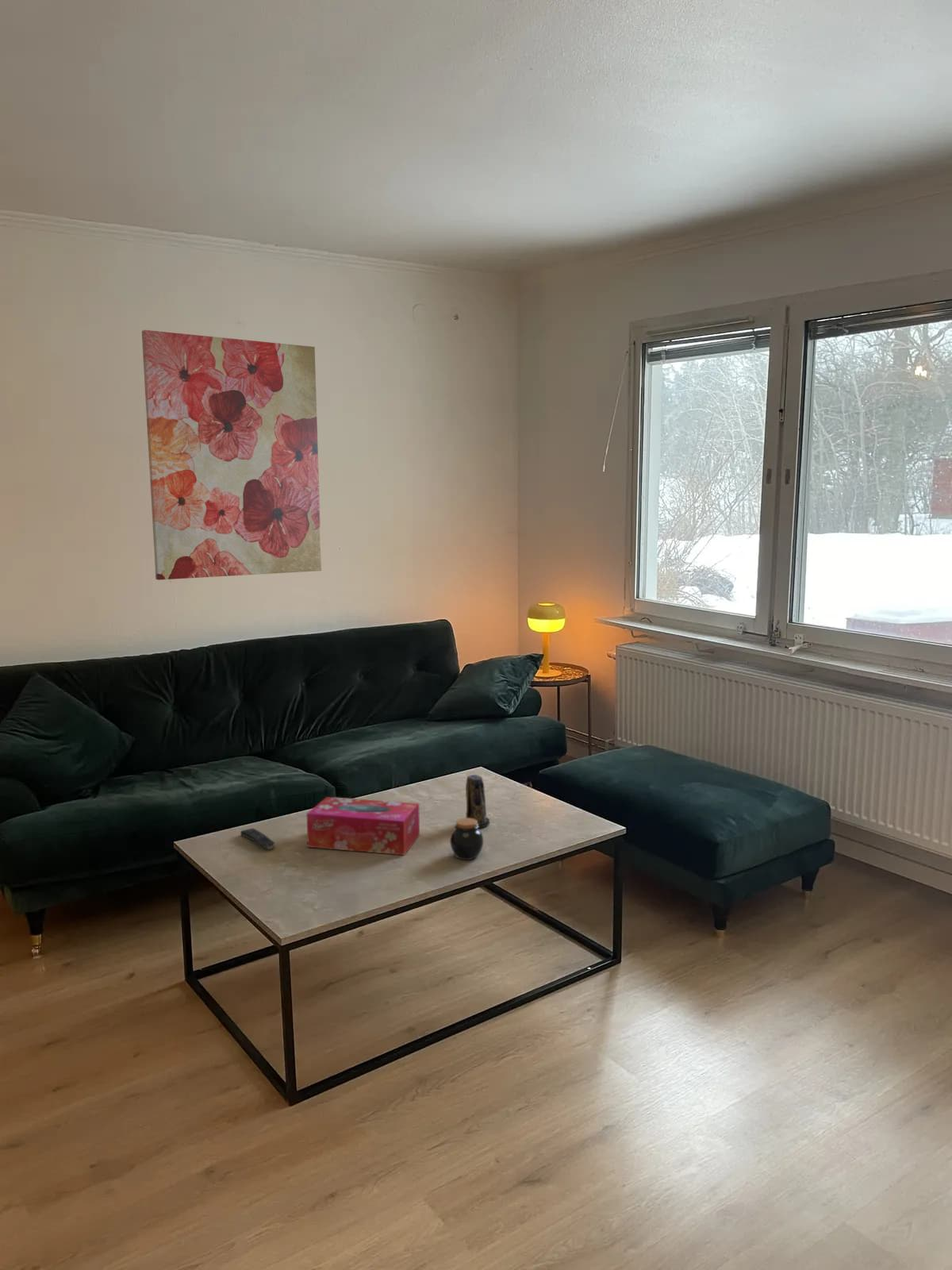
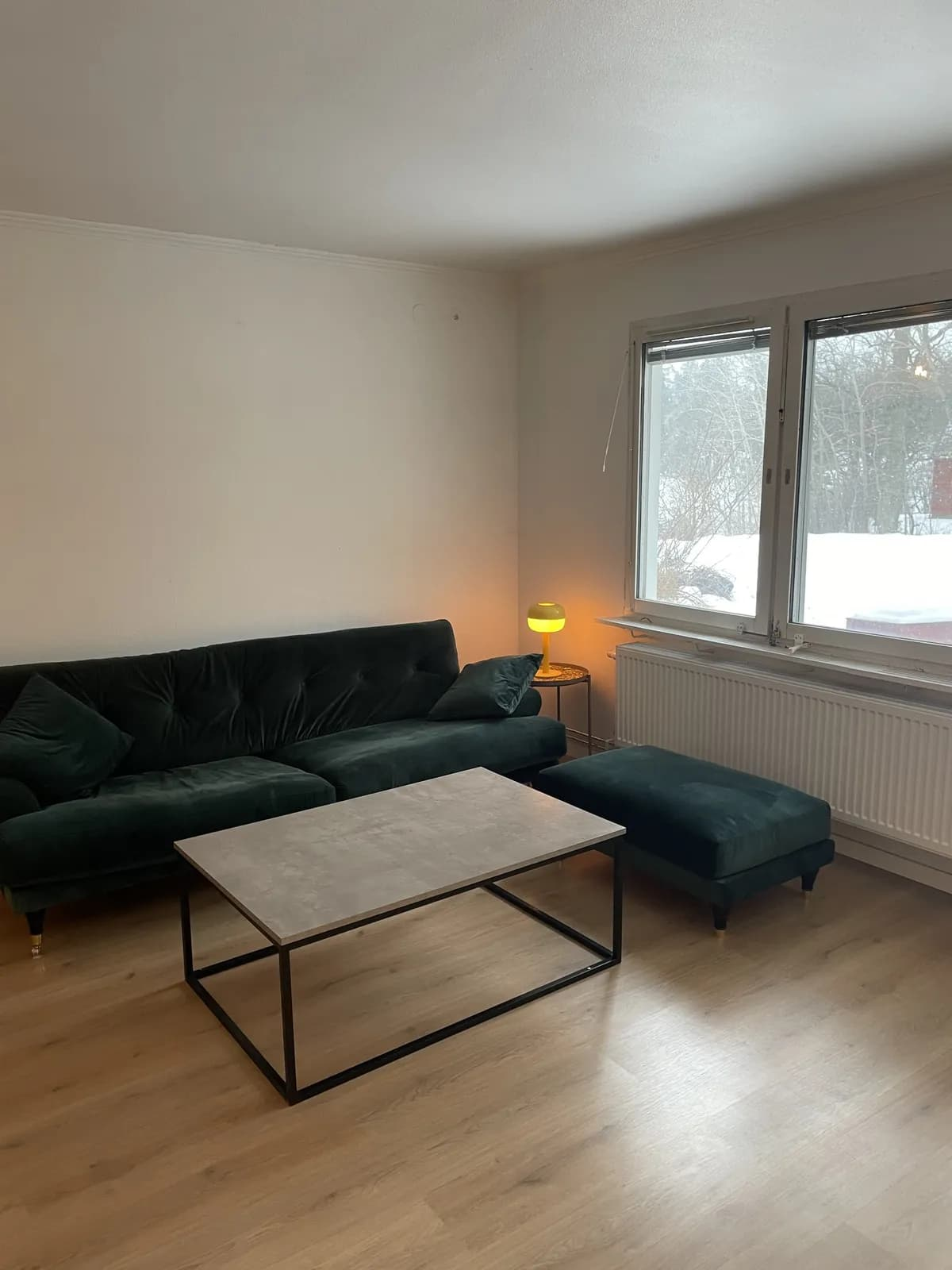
- tissue box (363, 825)
- wall art (237, 459)
- candle (476, 800)
- jar (466, 838)
- remote control (259, 838)
